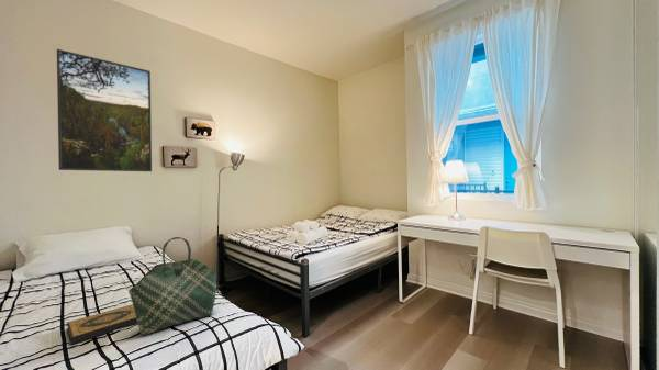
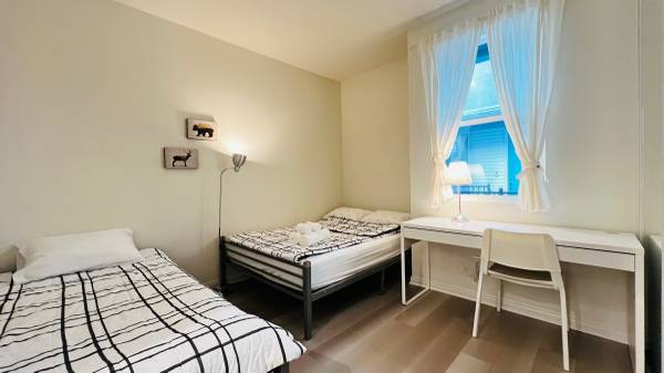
- tote bag (176, 280)
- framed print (108, 115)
- hardback book (107, 322)
